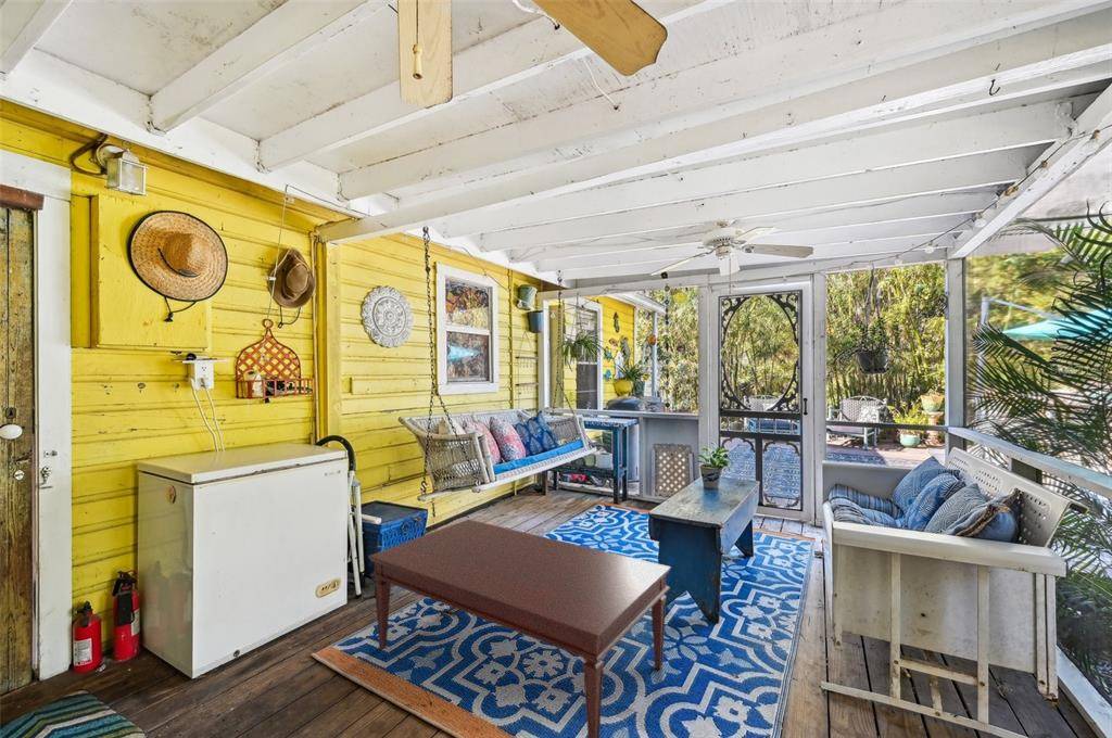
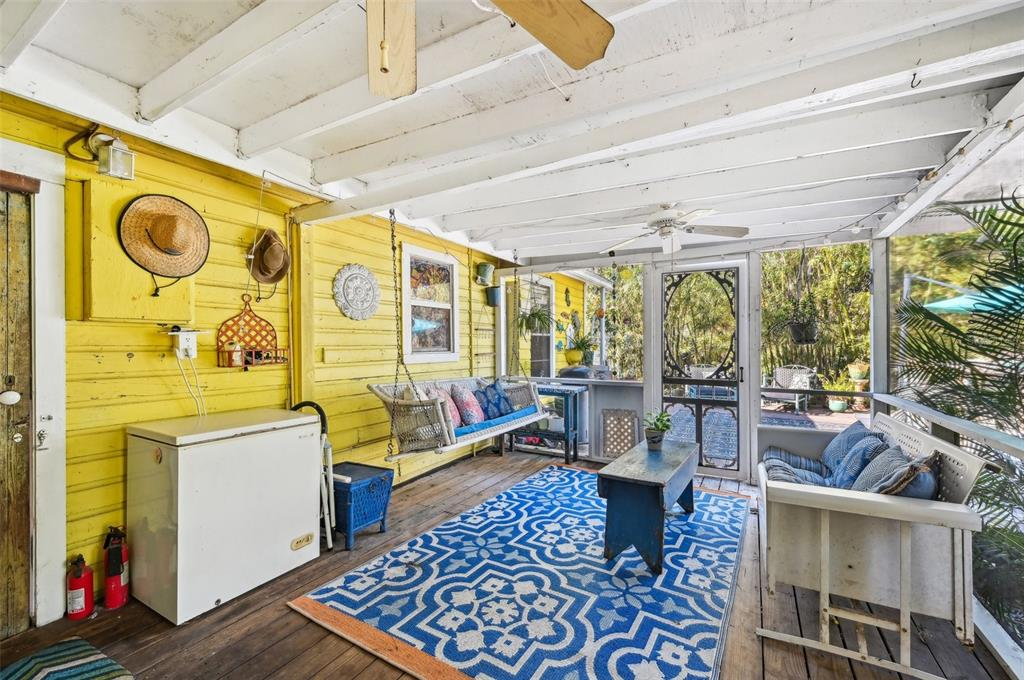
- coffee table (515, 609)
